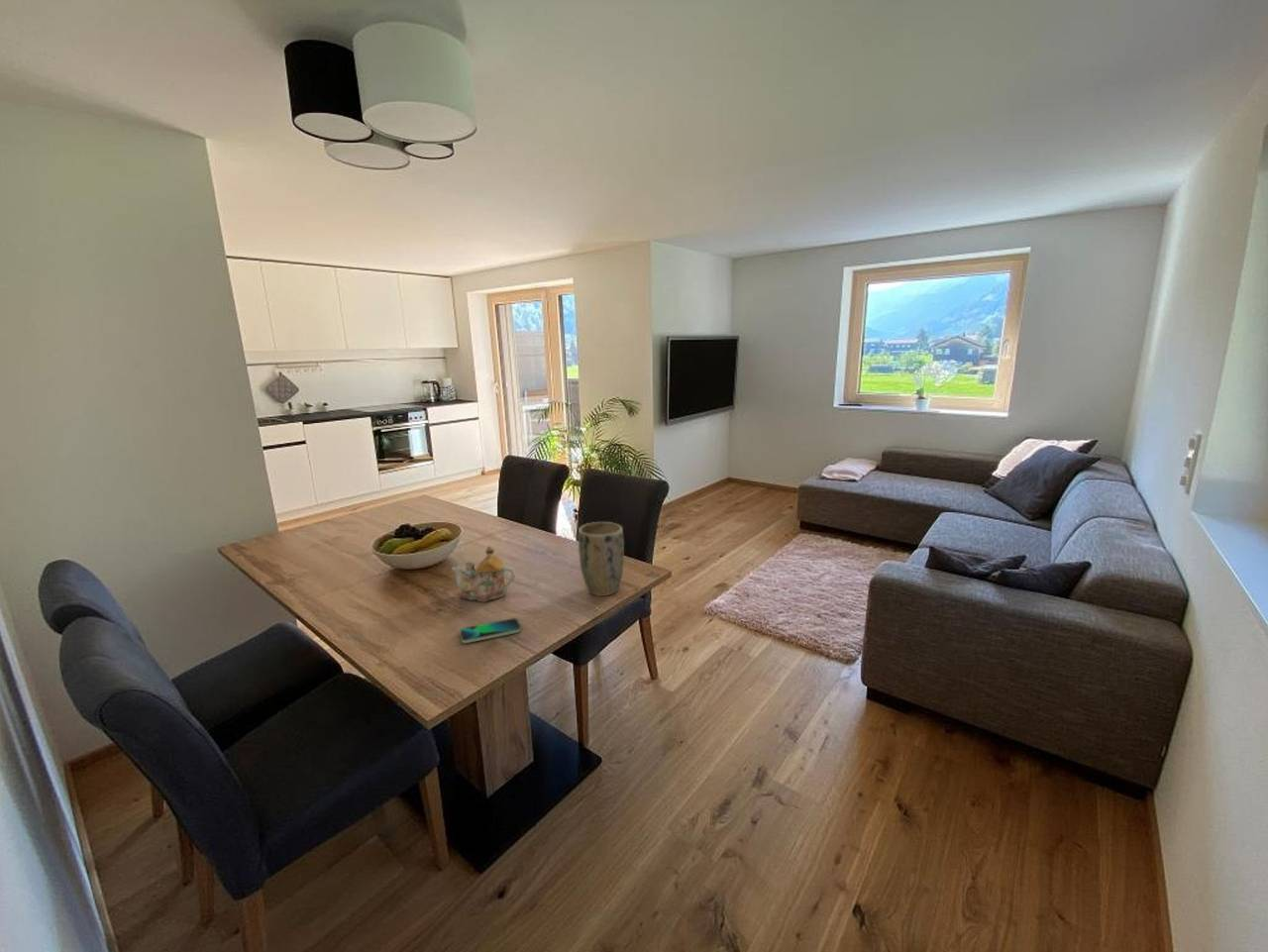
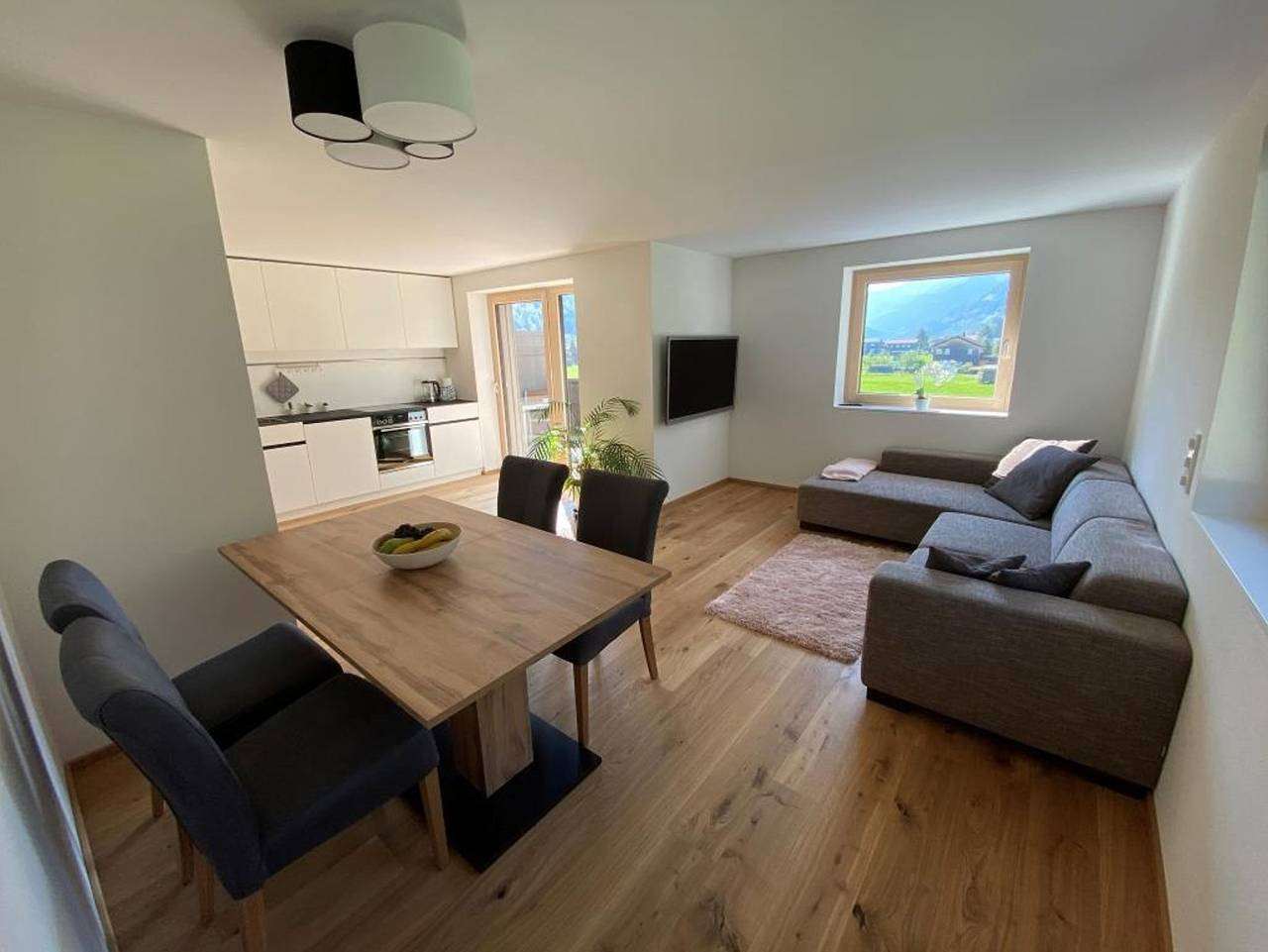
- plant pot (601, 559)
- smartphone (490, 630)
- teapot (482, 572)
